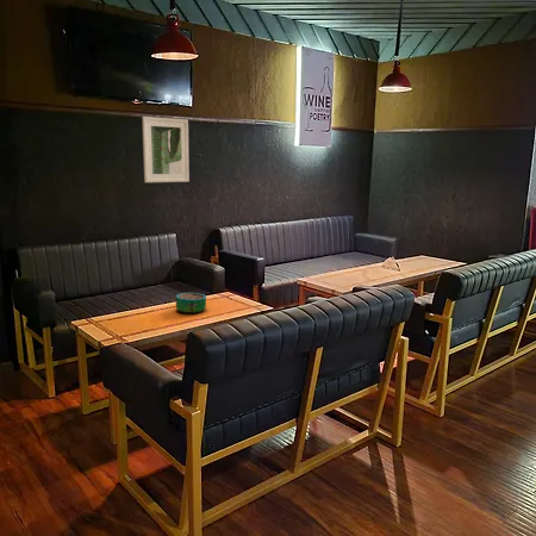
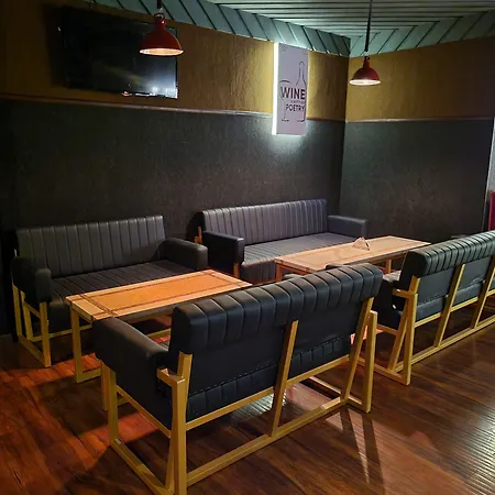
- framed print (166, 150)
- decorative bowl (191, 303)
